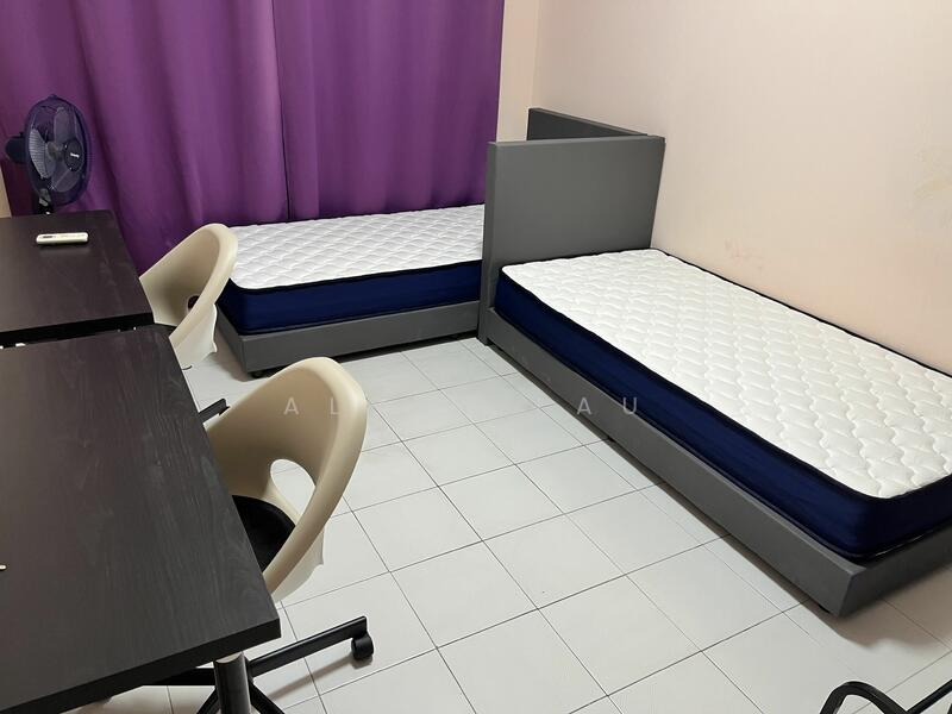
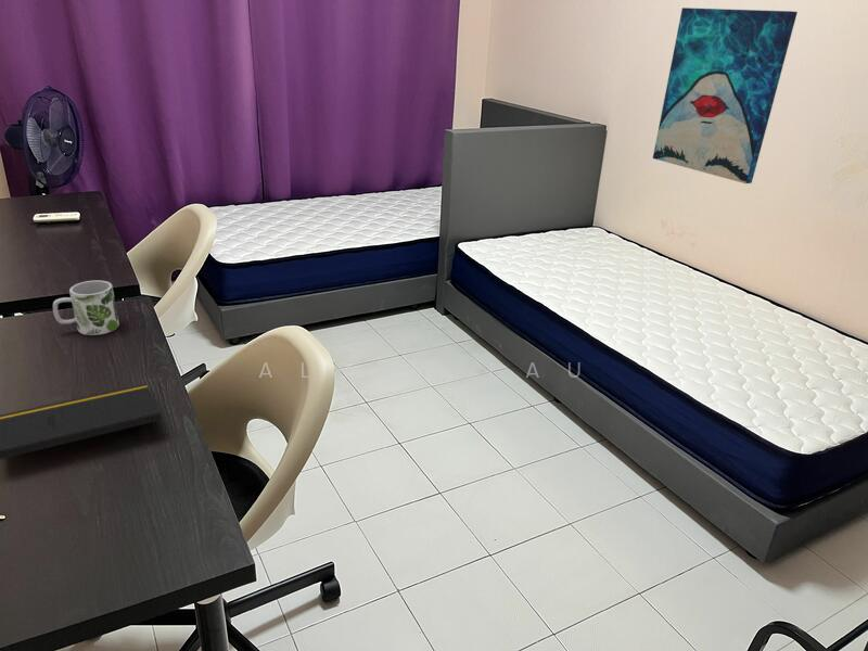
+ wall art (716, 93)
+ mug (85, 308)
+ notepad (79, 418)
